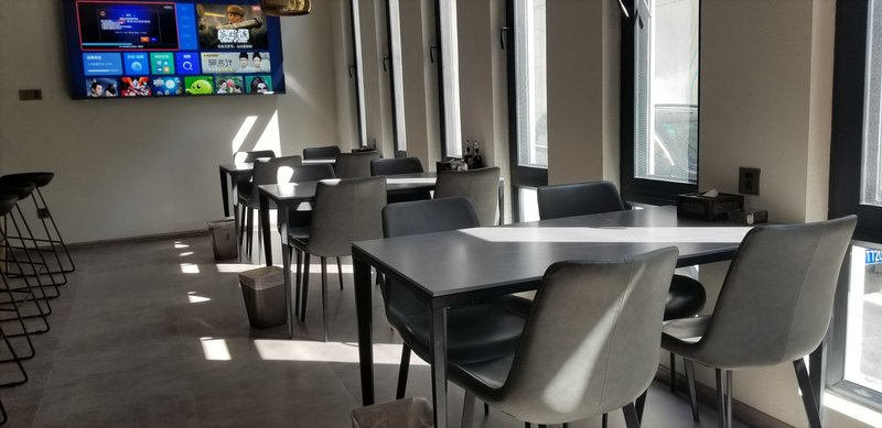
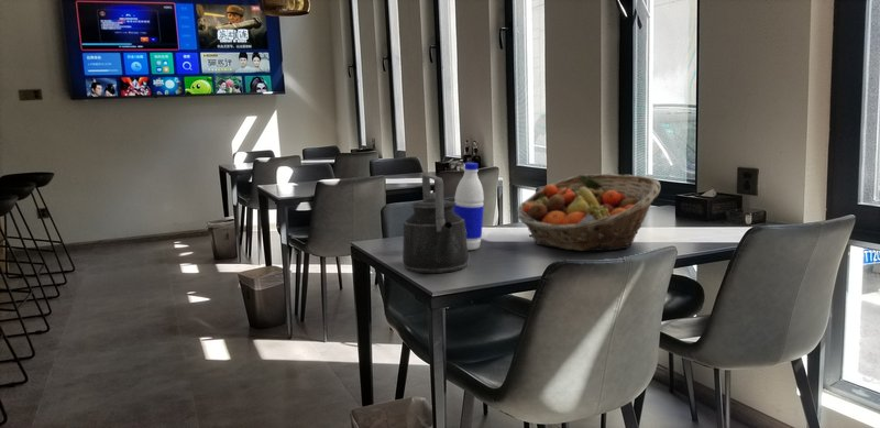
+ water bottle (468, 206)
+ kettle (437, 223)
+ fruit basket (586, 210)
